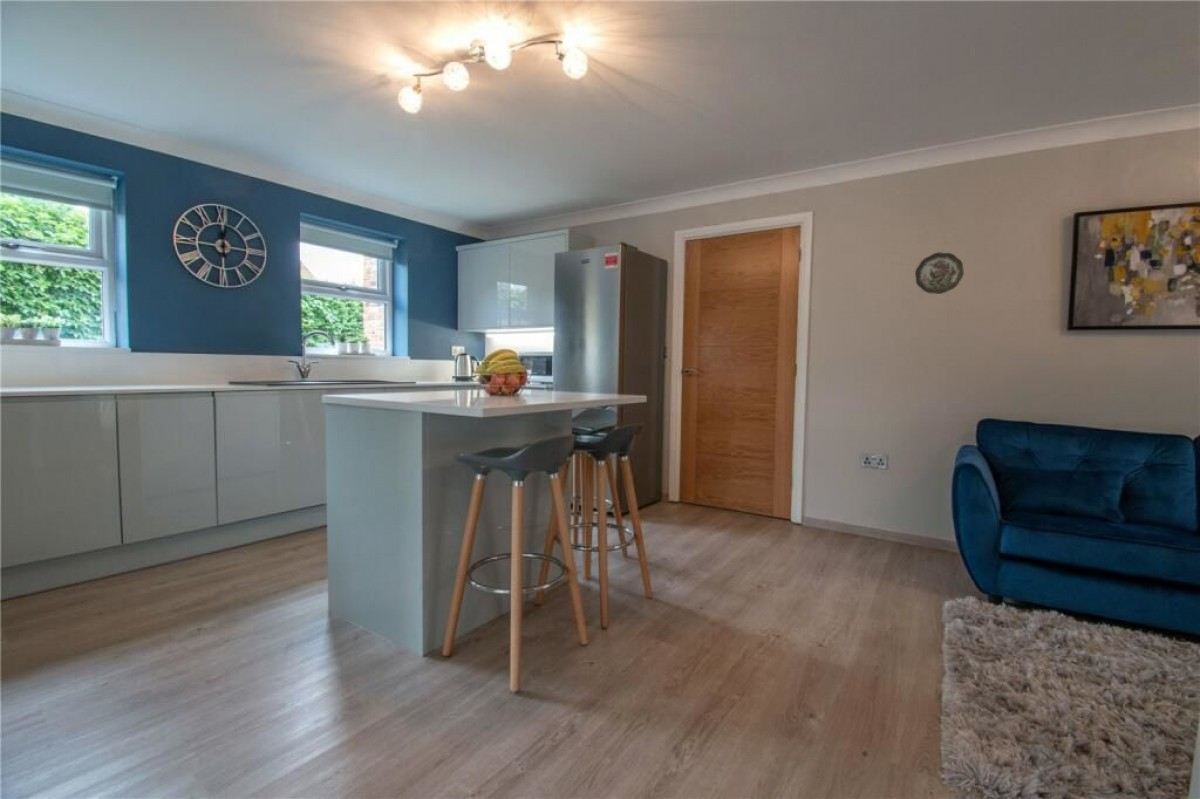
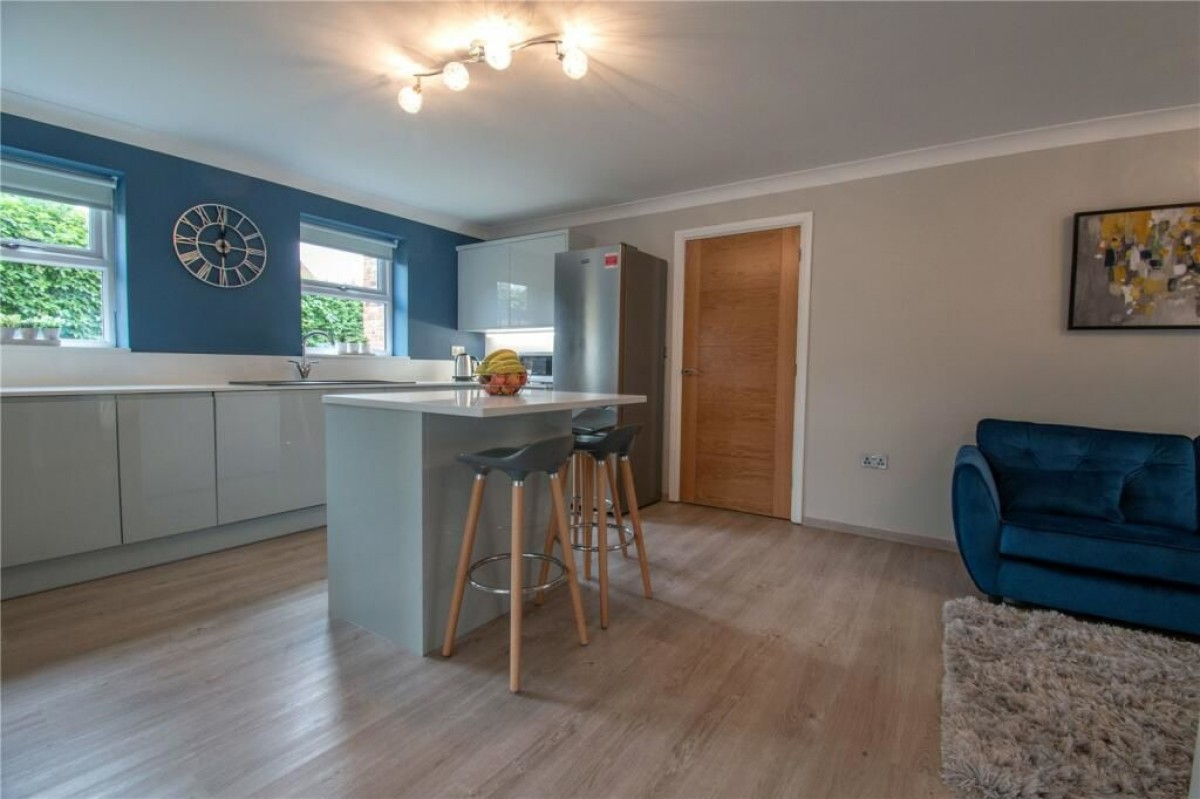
- decorative plate (938, 273)
